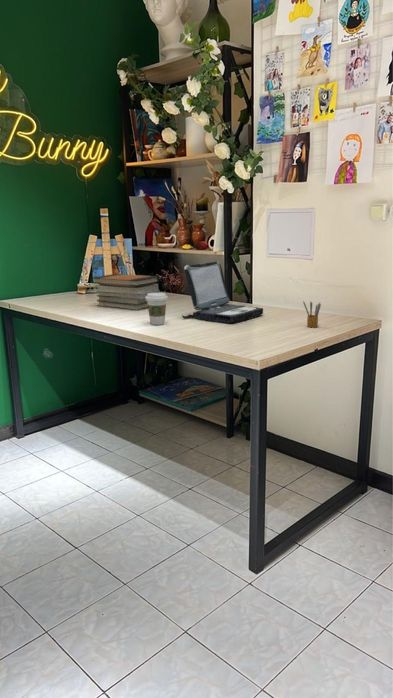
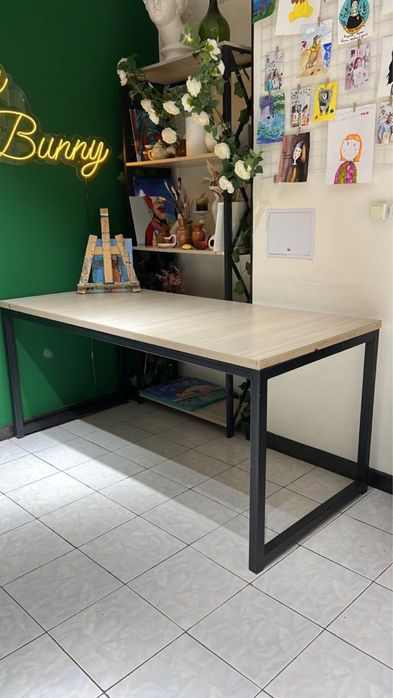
- pencil box (311, 313)
- laptop (222, 290)
- coffee cup (157, 308)
- book stack (126, 291)
